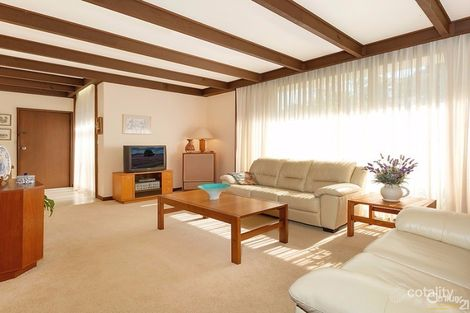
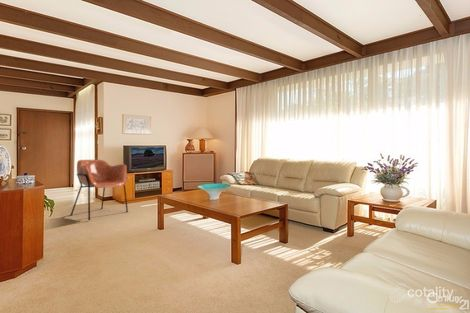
+ armchair (99, 187)
